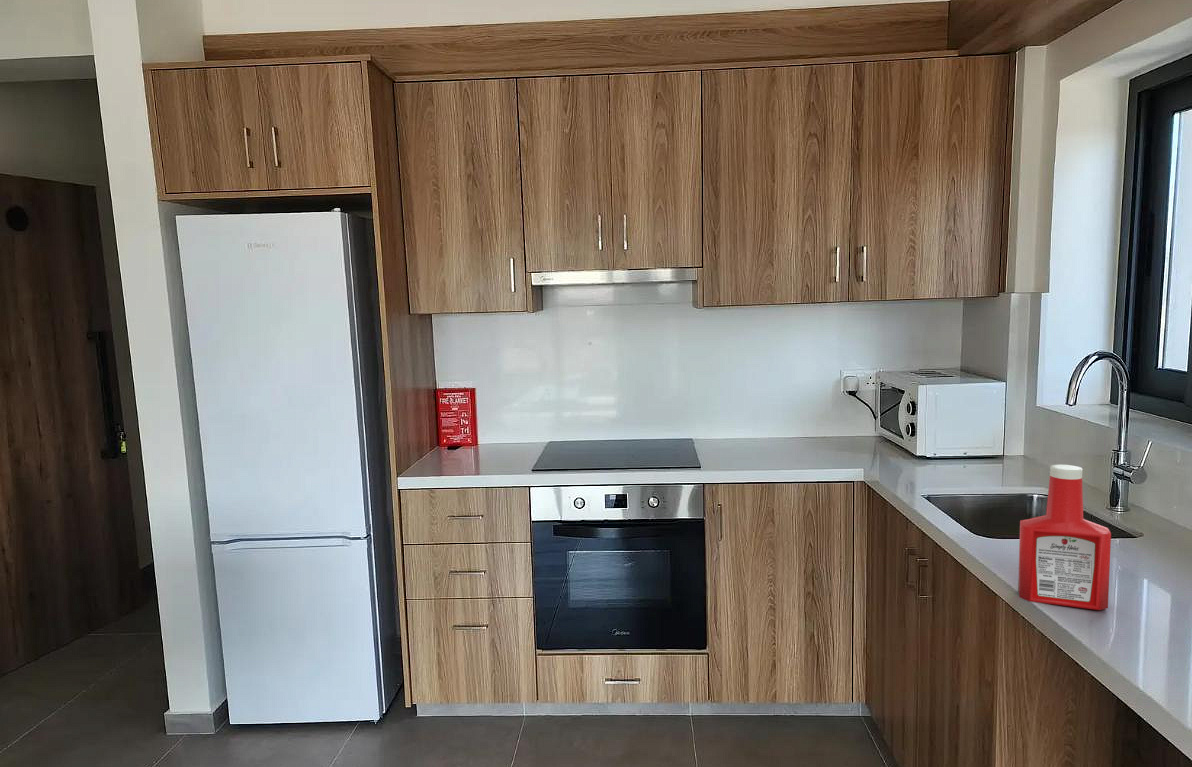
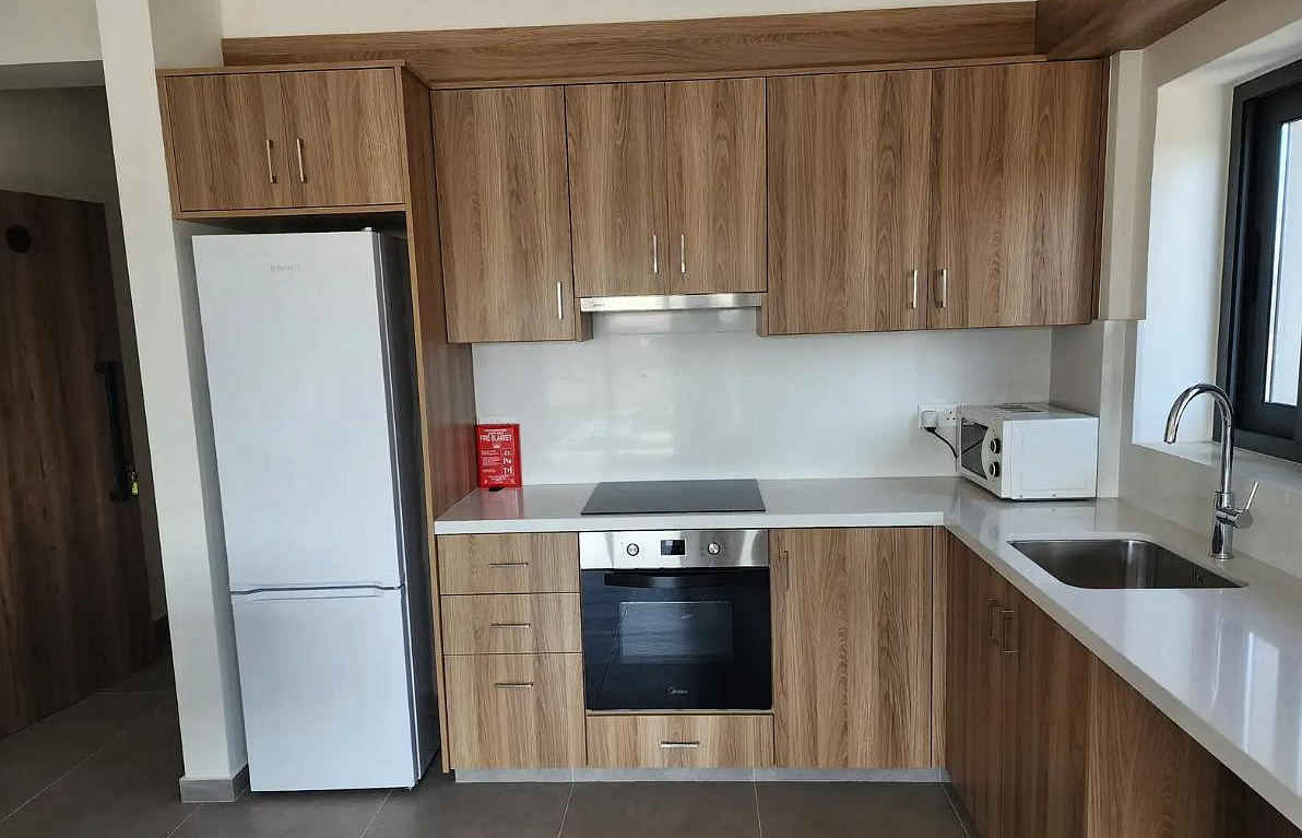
- soap bottle (1063, 534)
